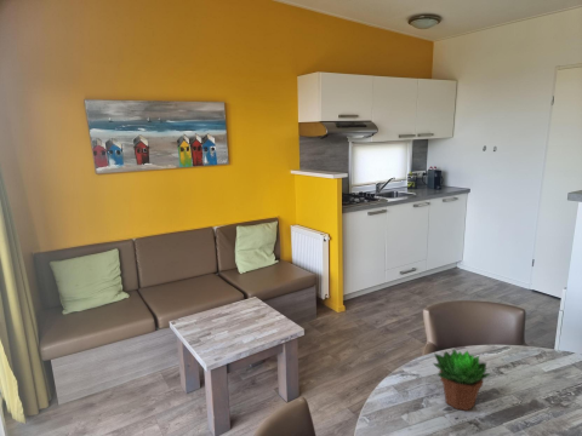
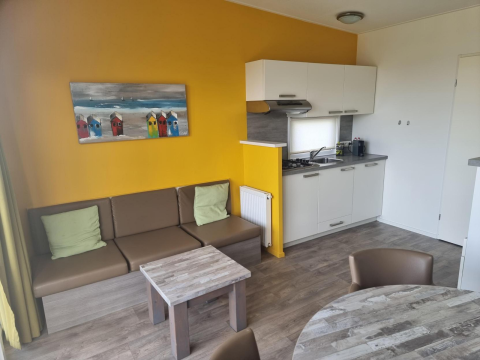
- succulent plant (458, 378)
